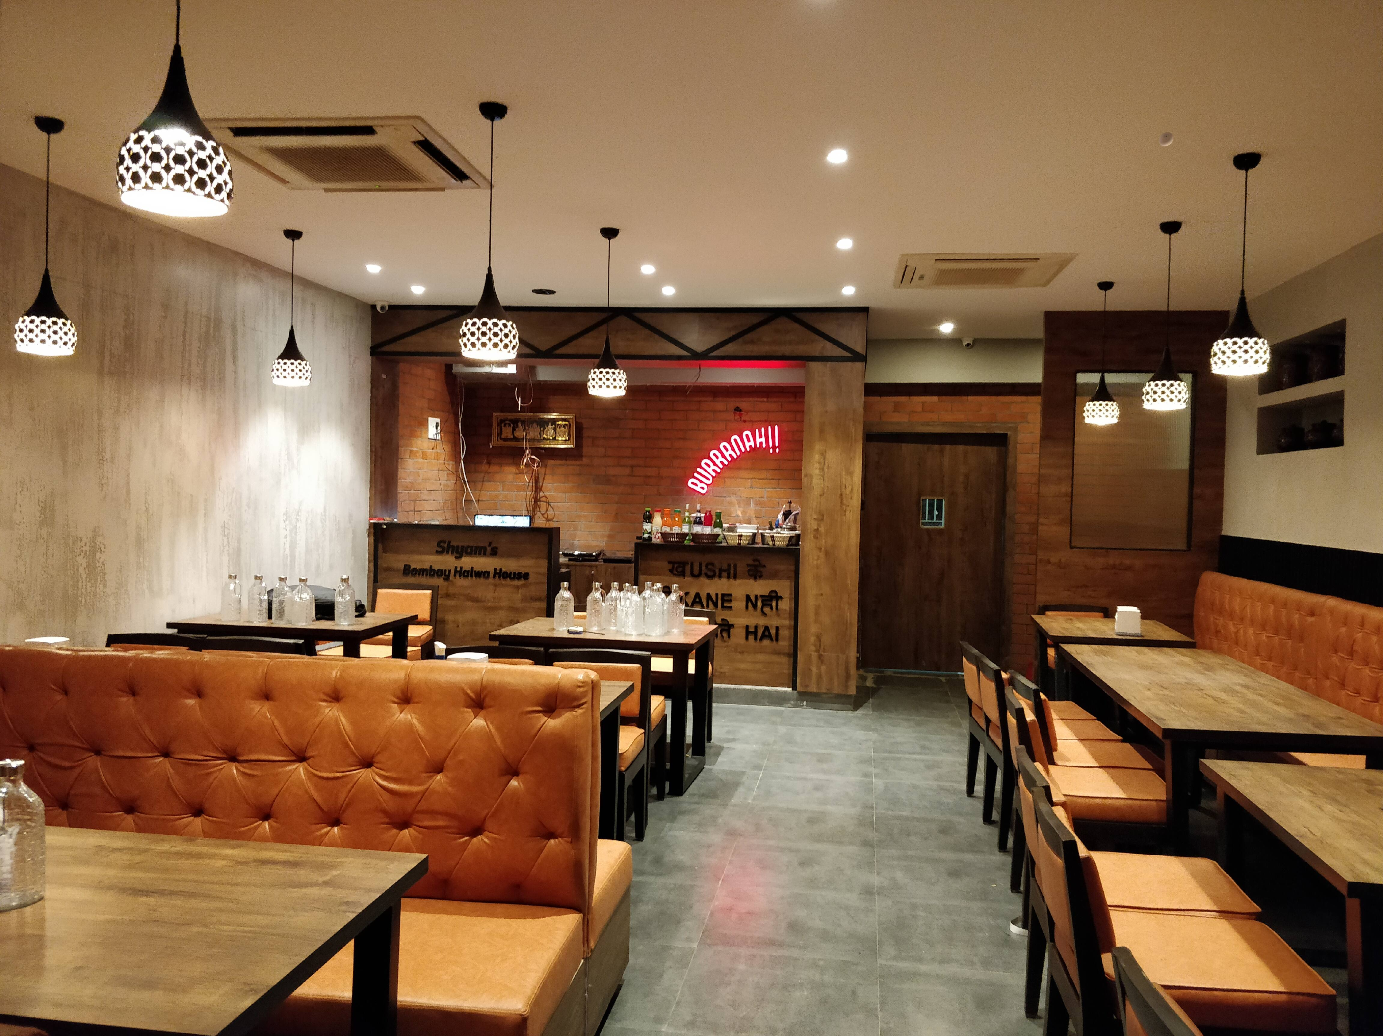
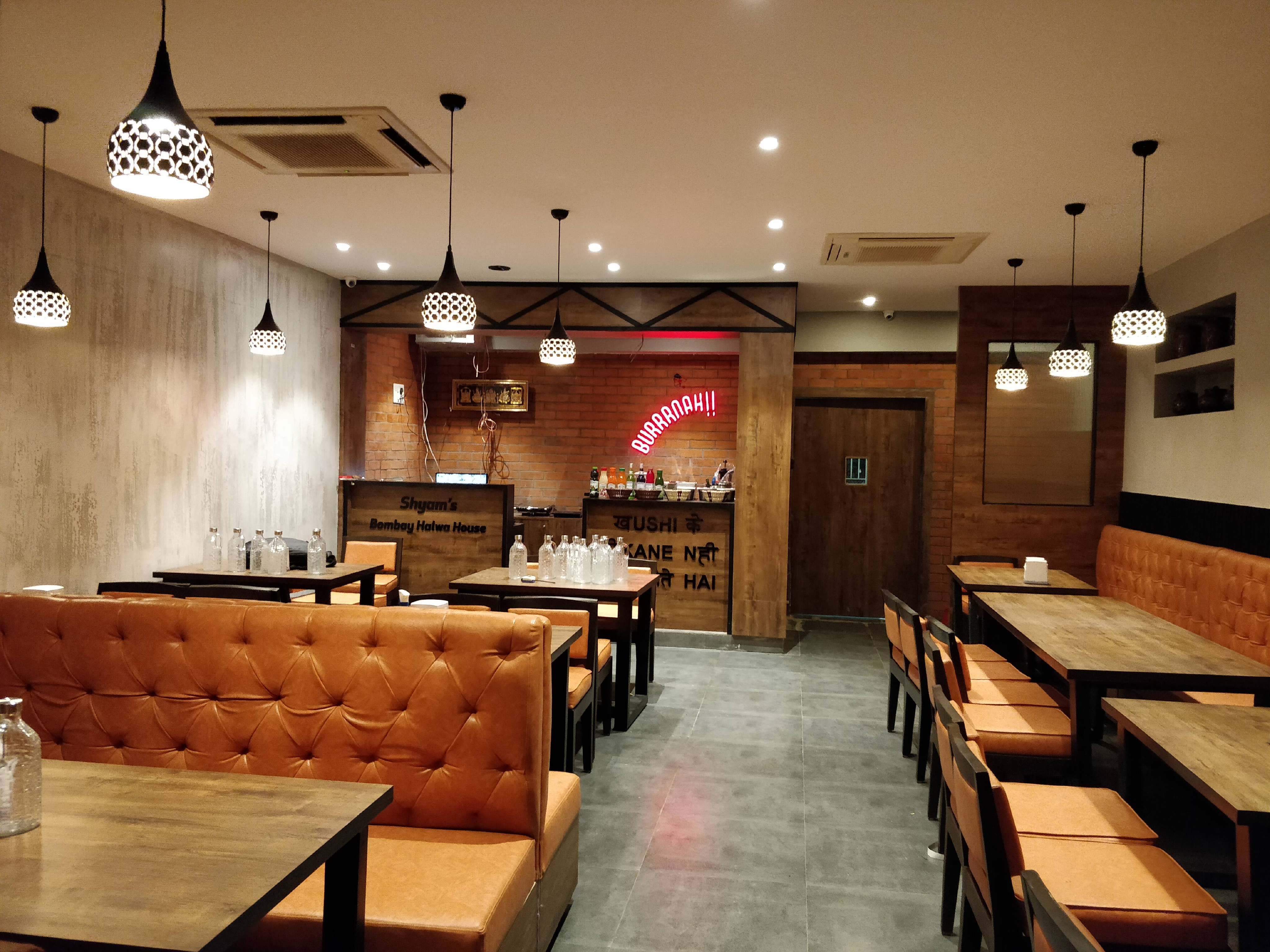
- eyeball (1166, 139)
